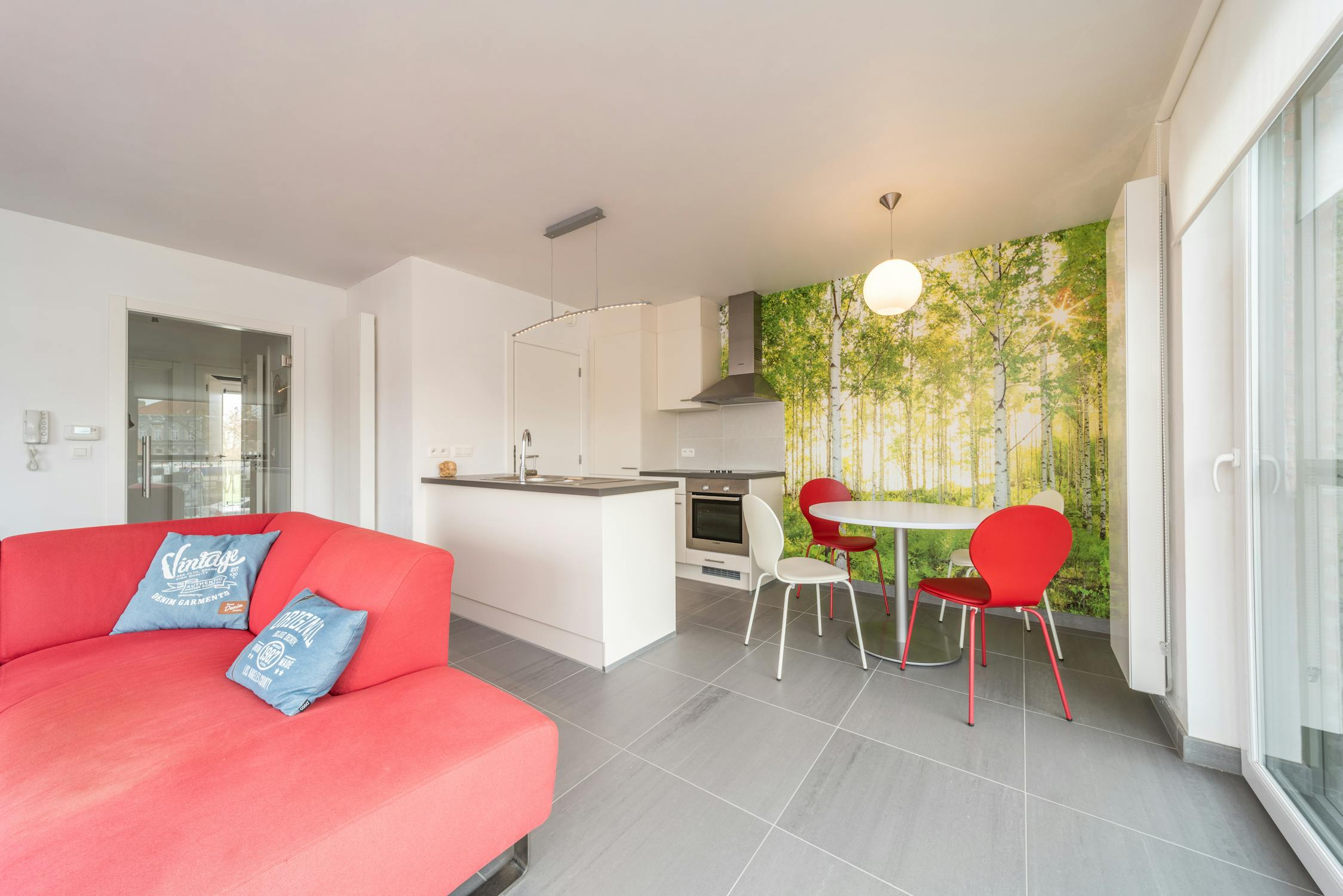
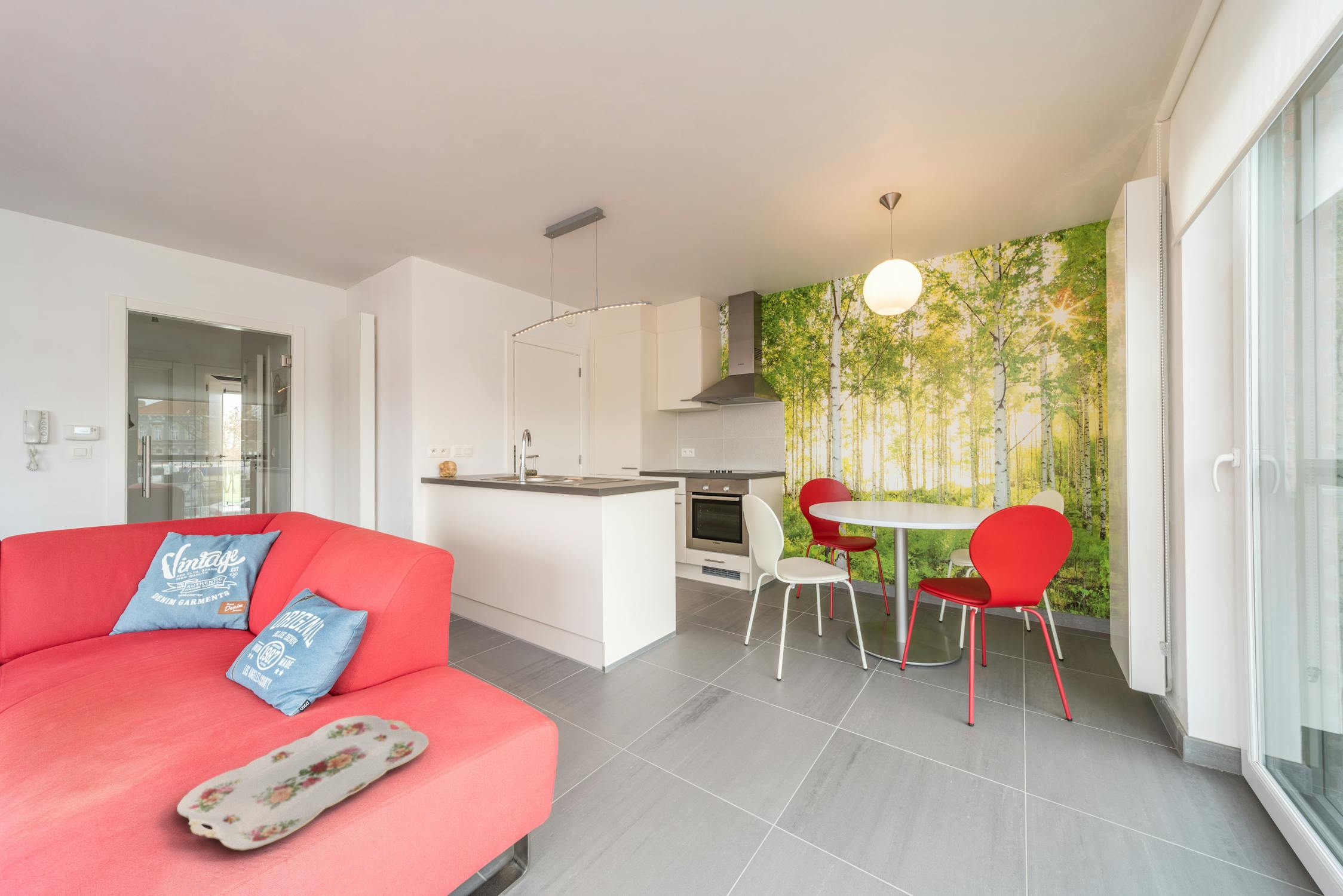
+ serving tray (315, 771)
